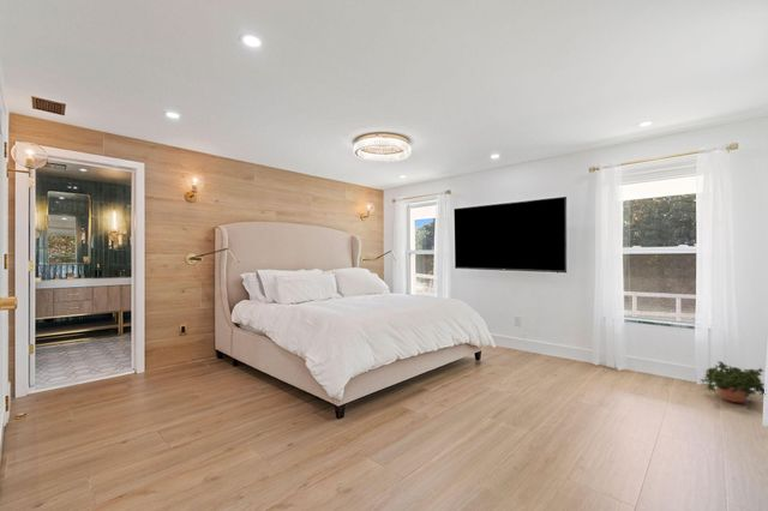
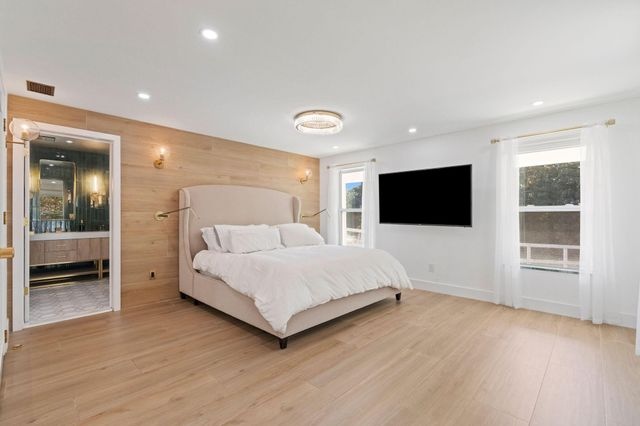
- potted plant (731, 381)
